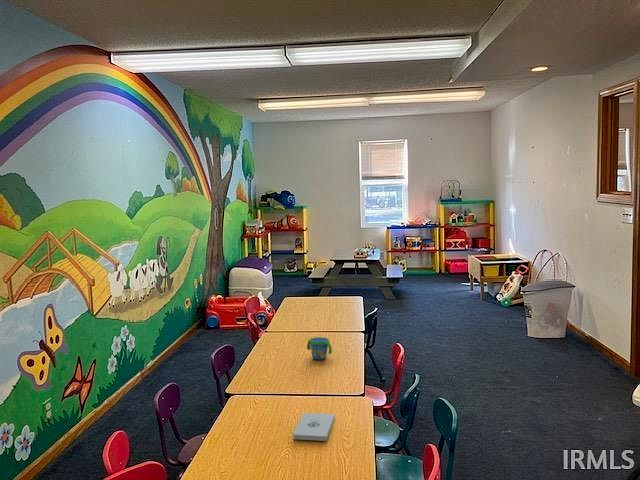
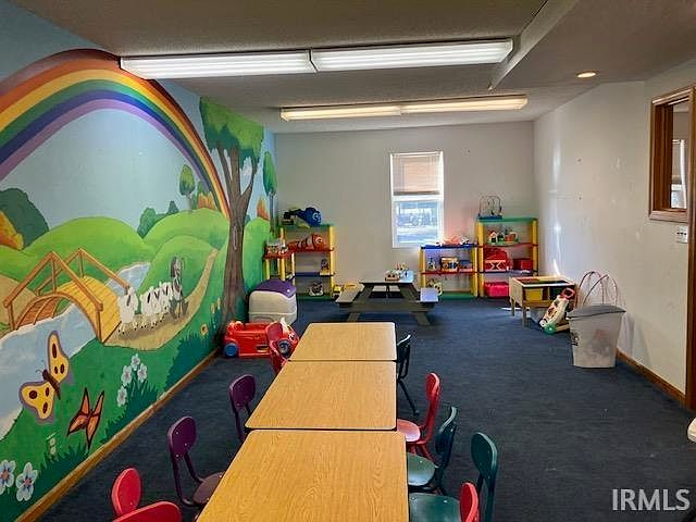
- snack cup (319, 348)
- notepad (314, 426)
